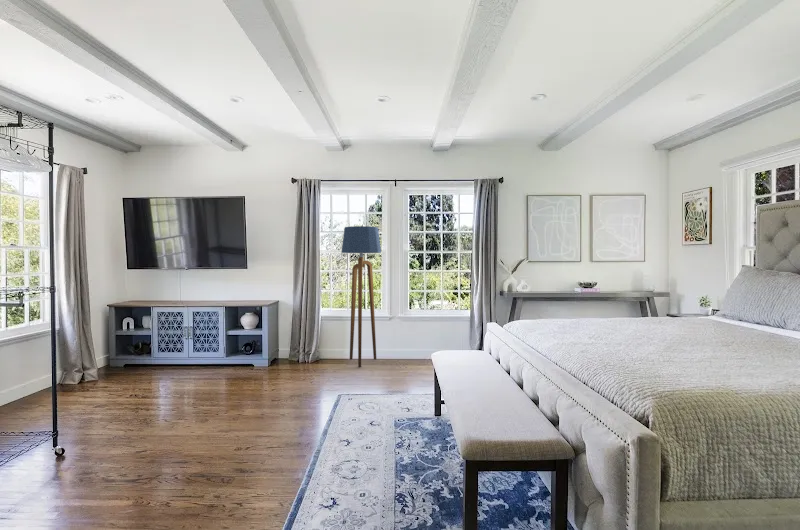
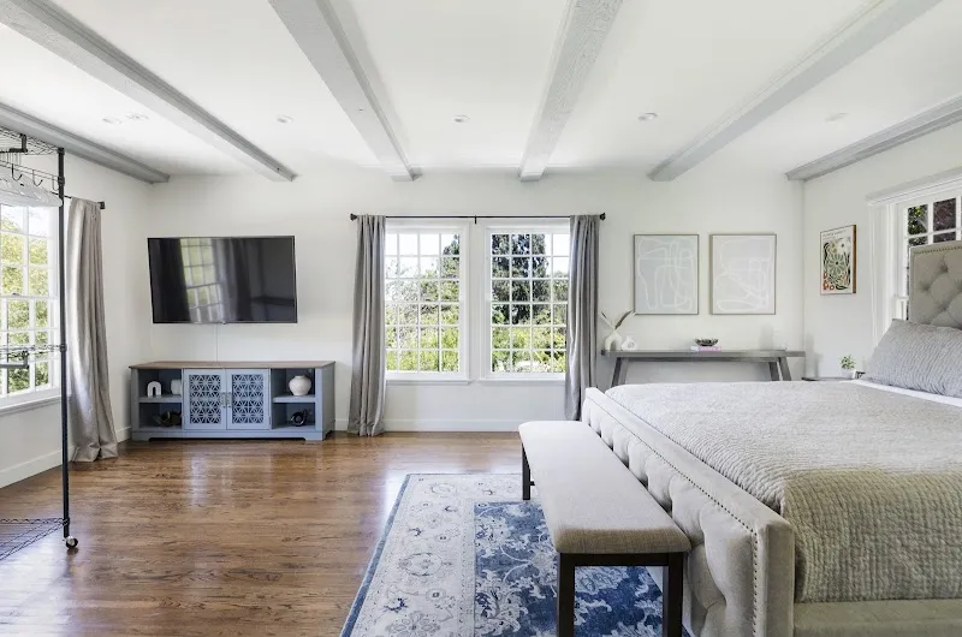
- floor lamp (361, 295)
